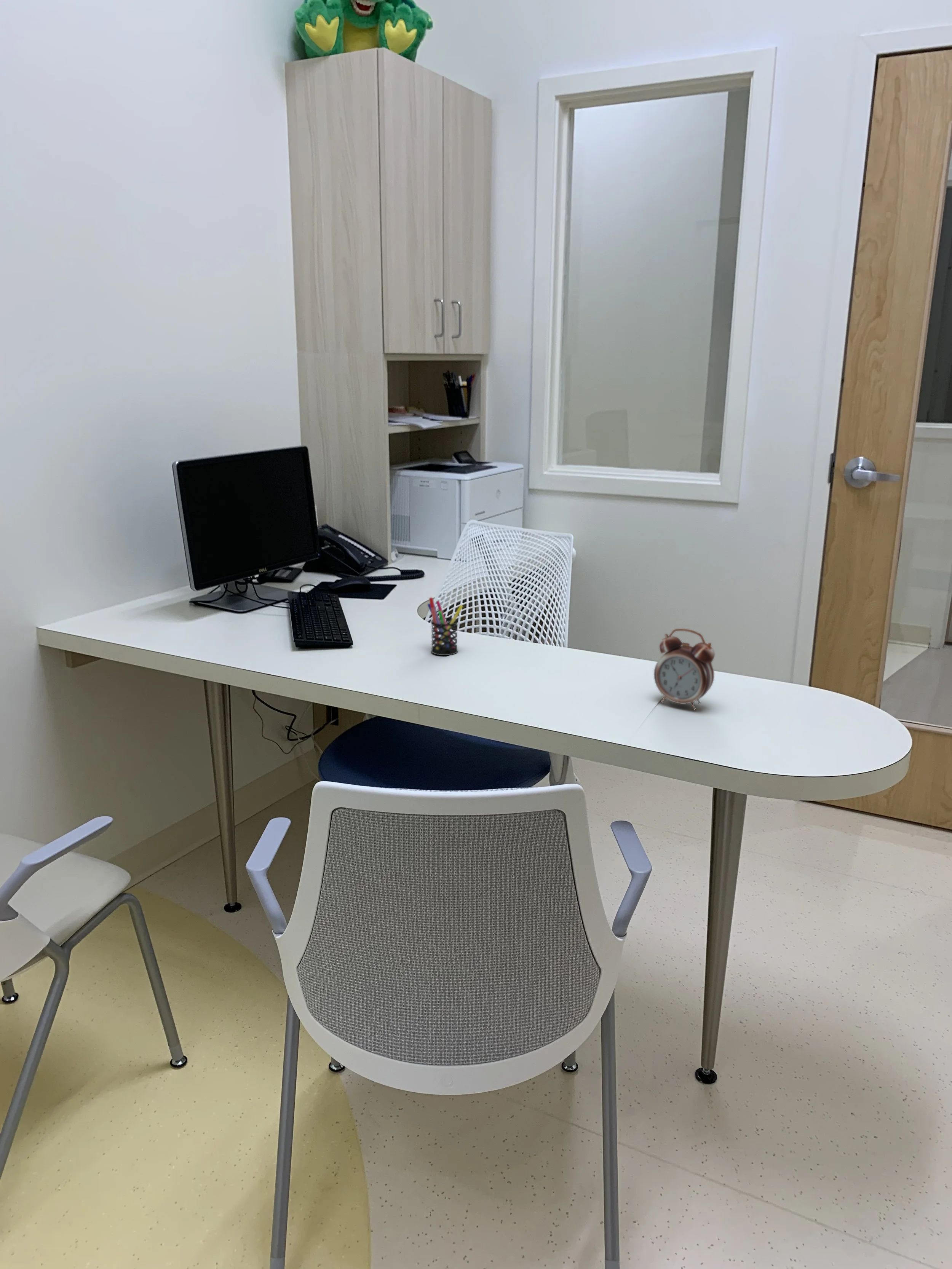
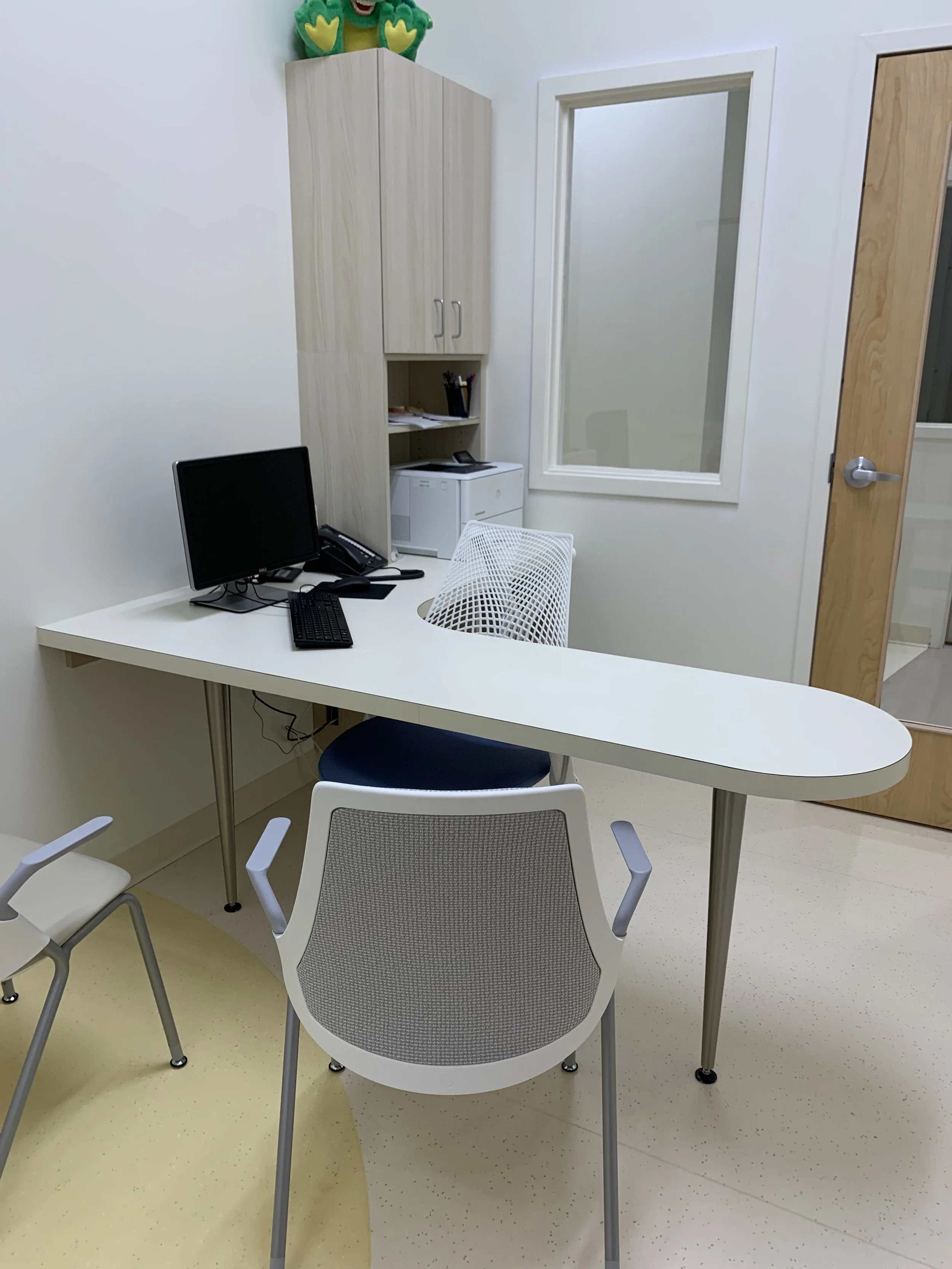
- pen holder (442, 626)
- alarm clock (685, 667)
